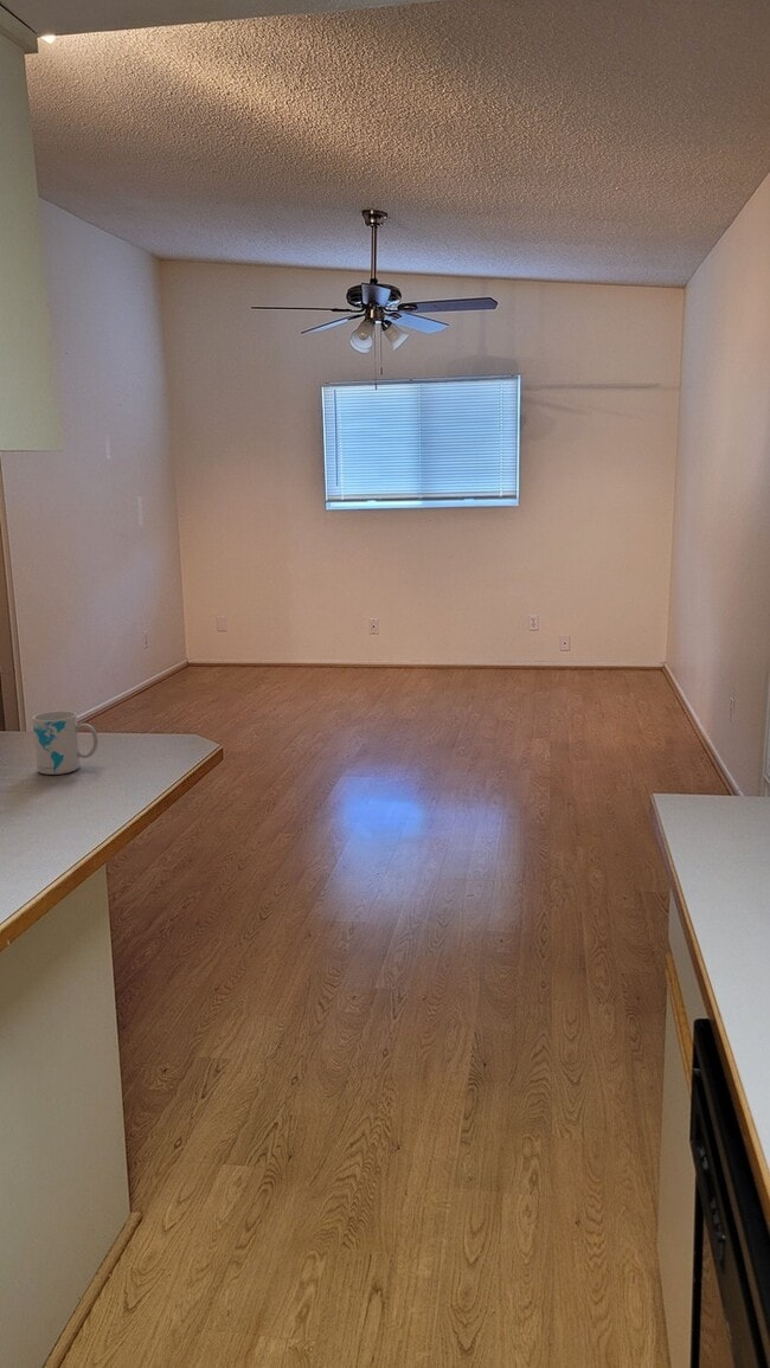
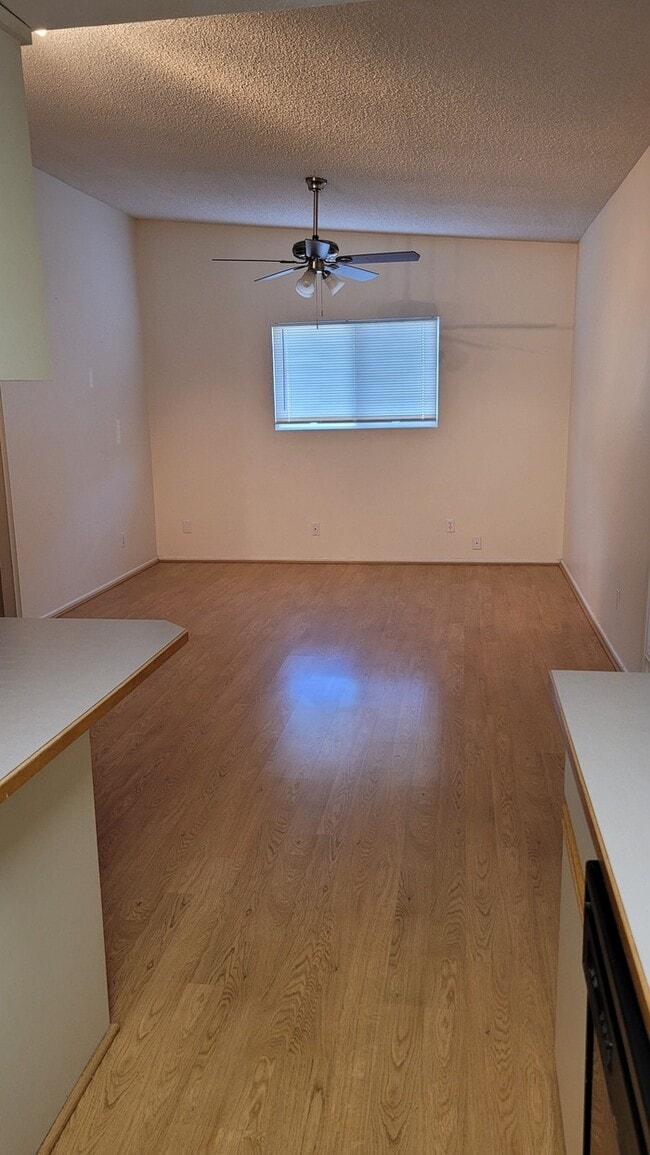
- mug (66, 741)
